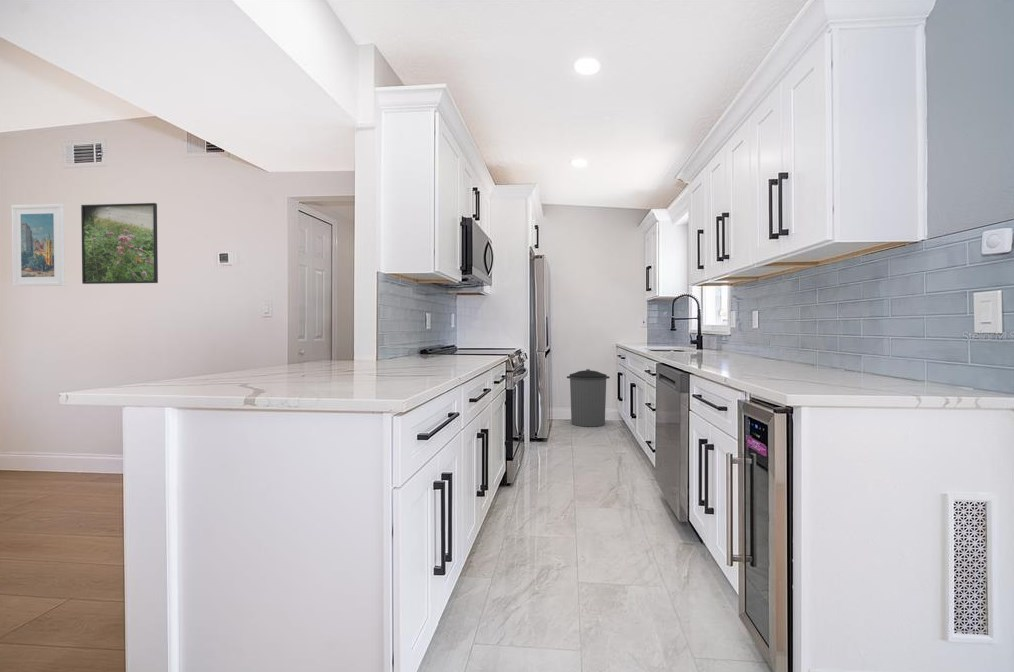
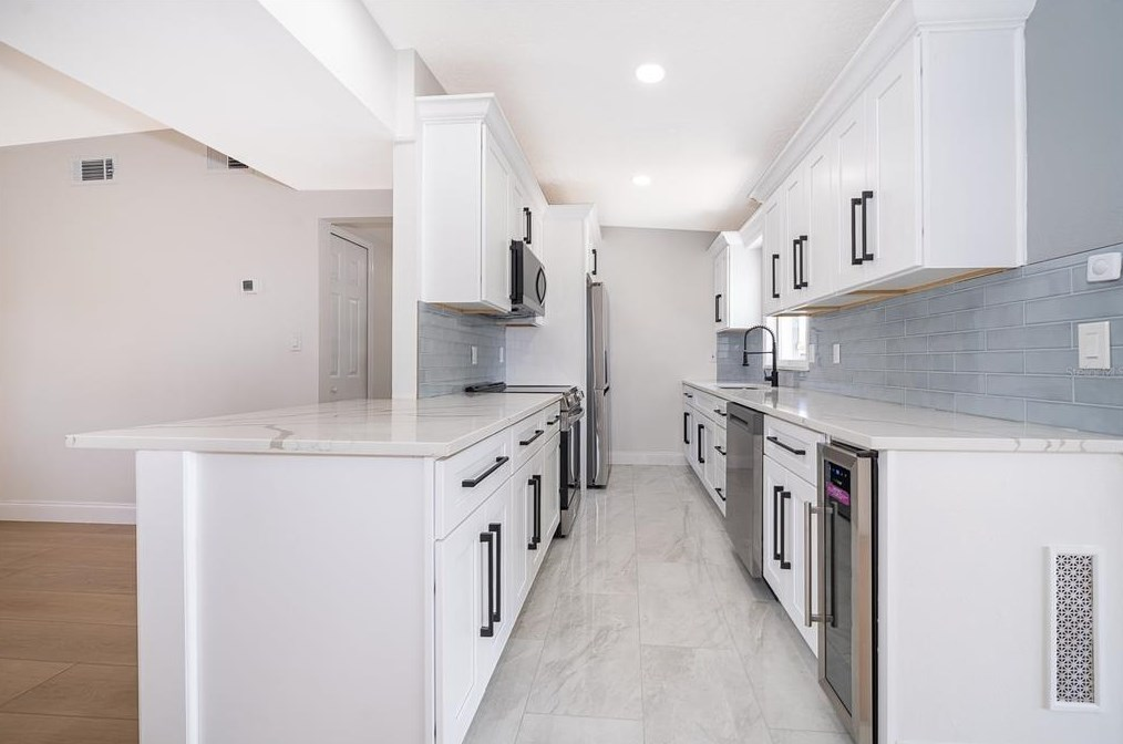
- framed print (38, 245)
- trash can (588, 396)
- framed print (119, 243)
